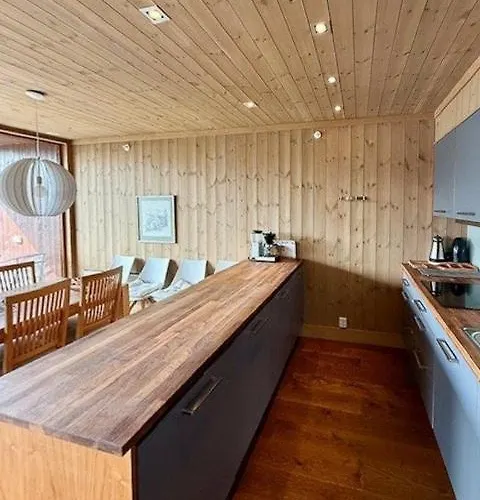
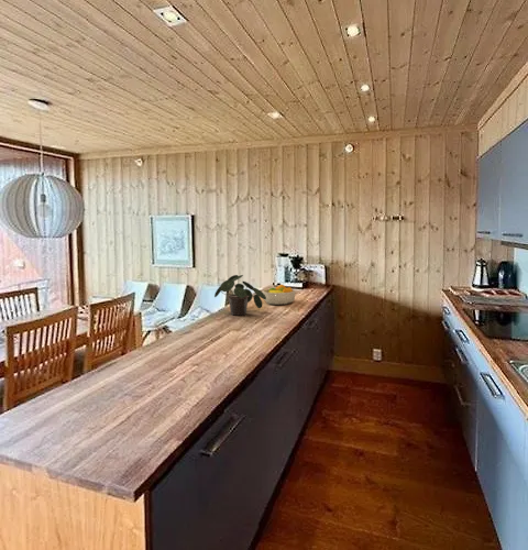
+ fruit bowl (278, 294)
+ potted plant (240, 294)
